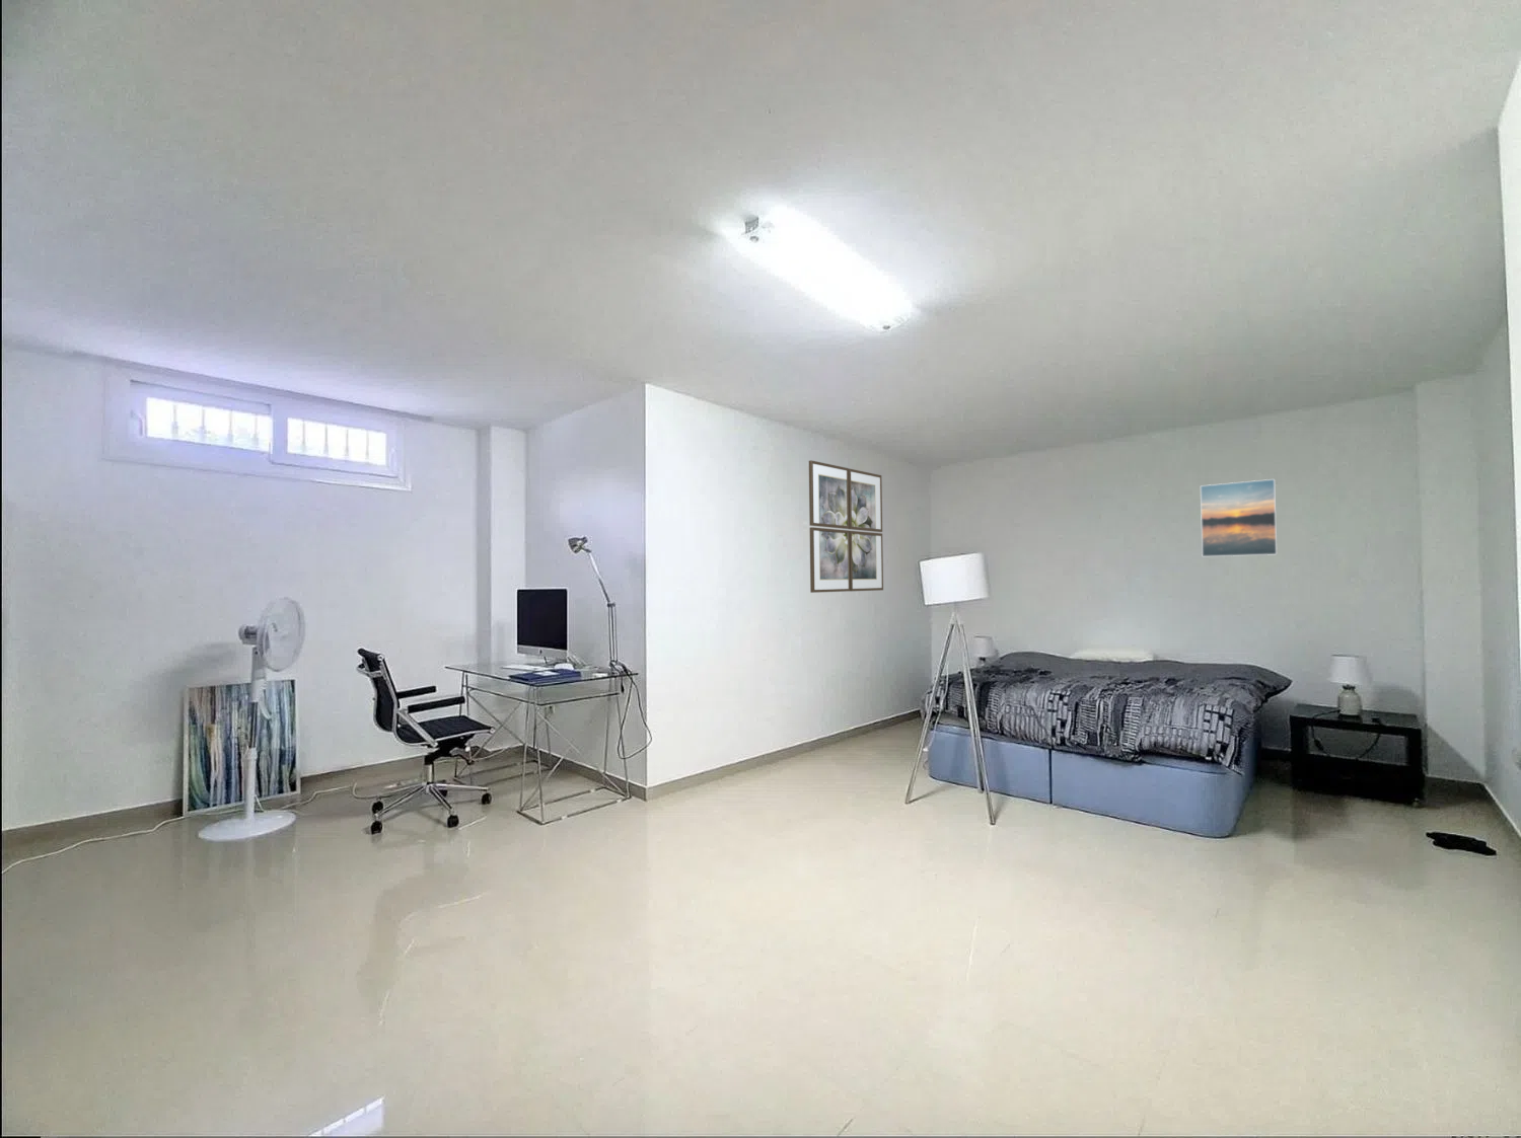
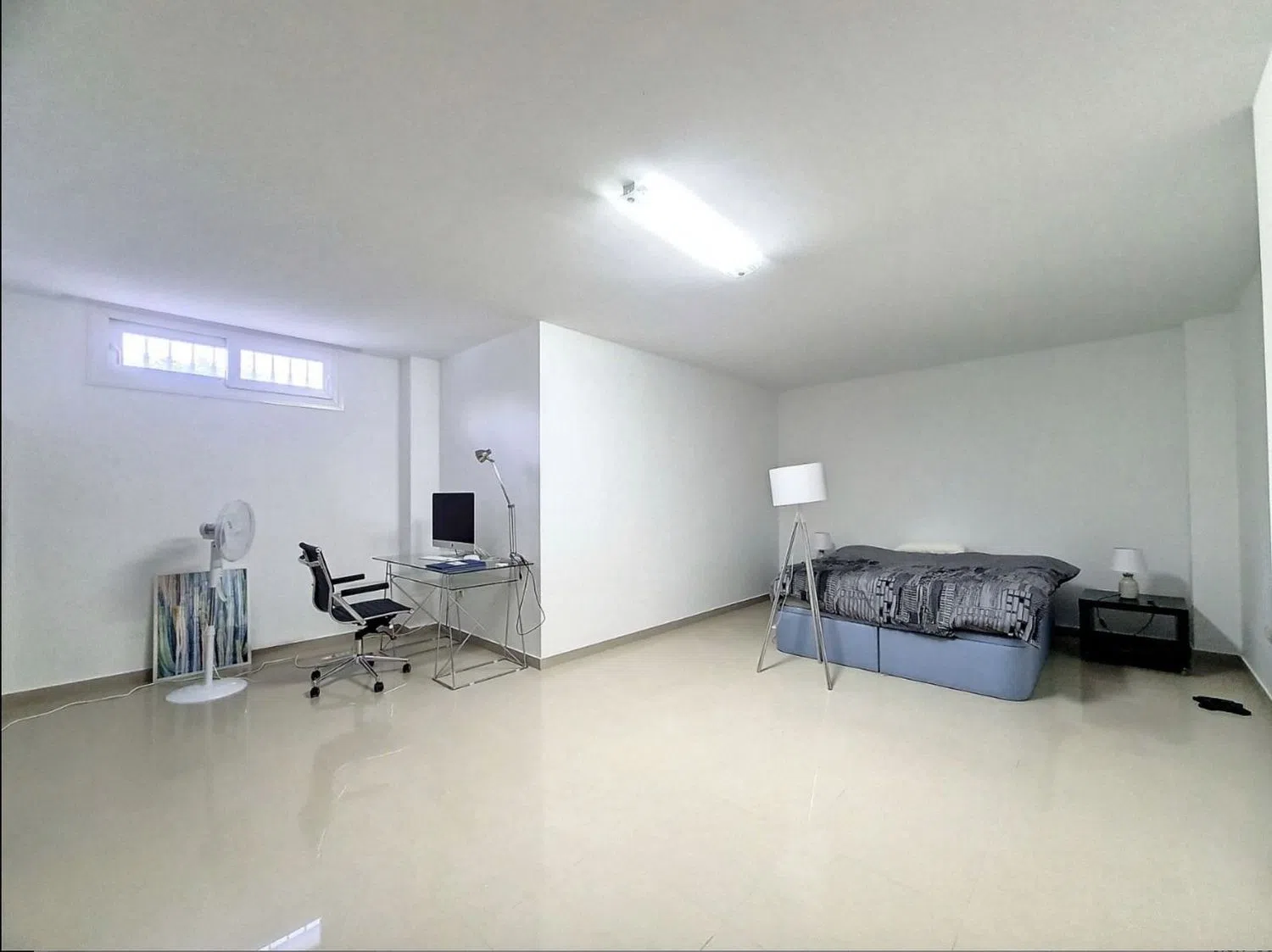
- wall art (848, 530)
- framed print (1238, 519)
